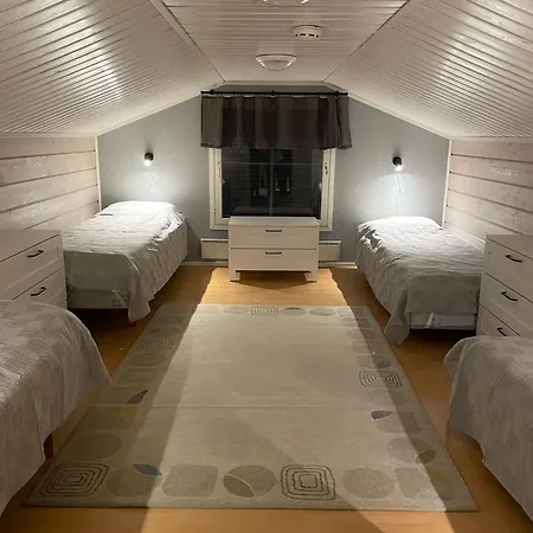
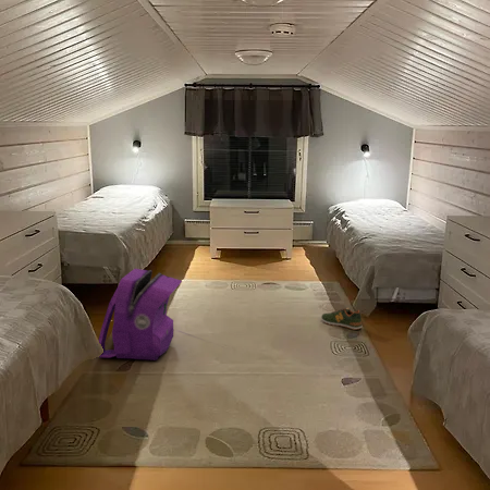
+ backpack (140, 313)
+ shoe (341, 316)
